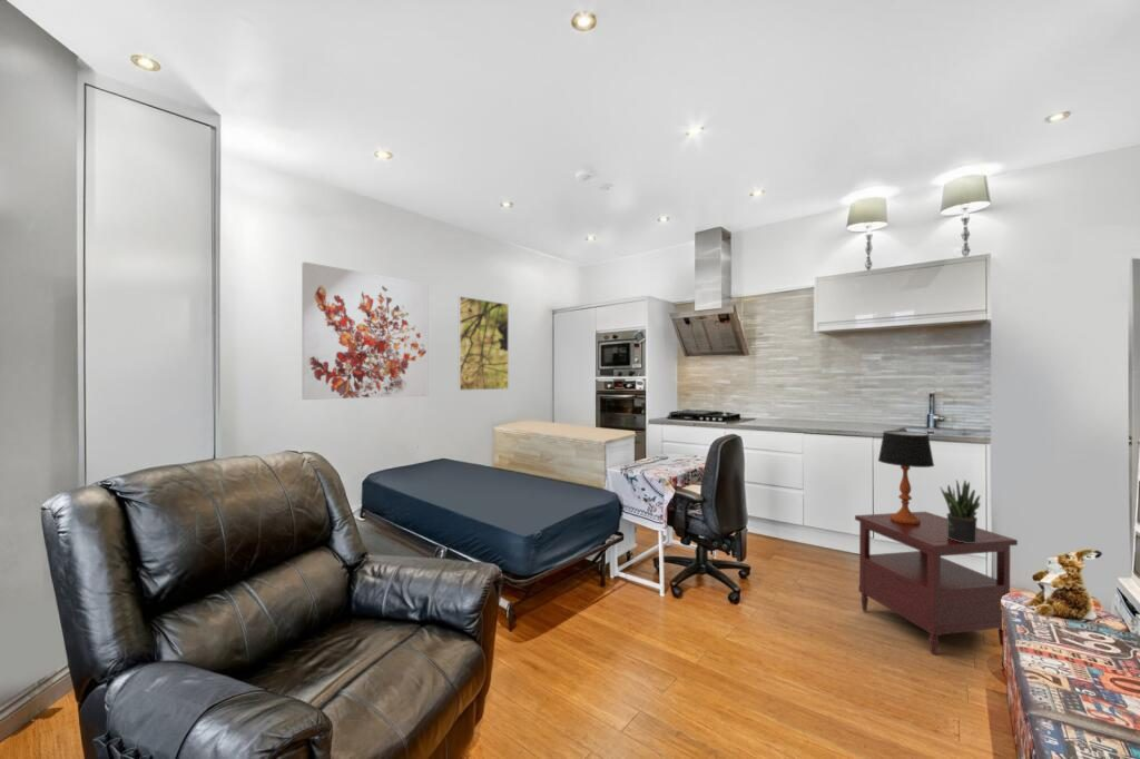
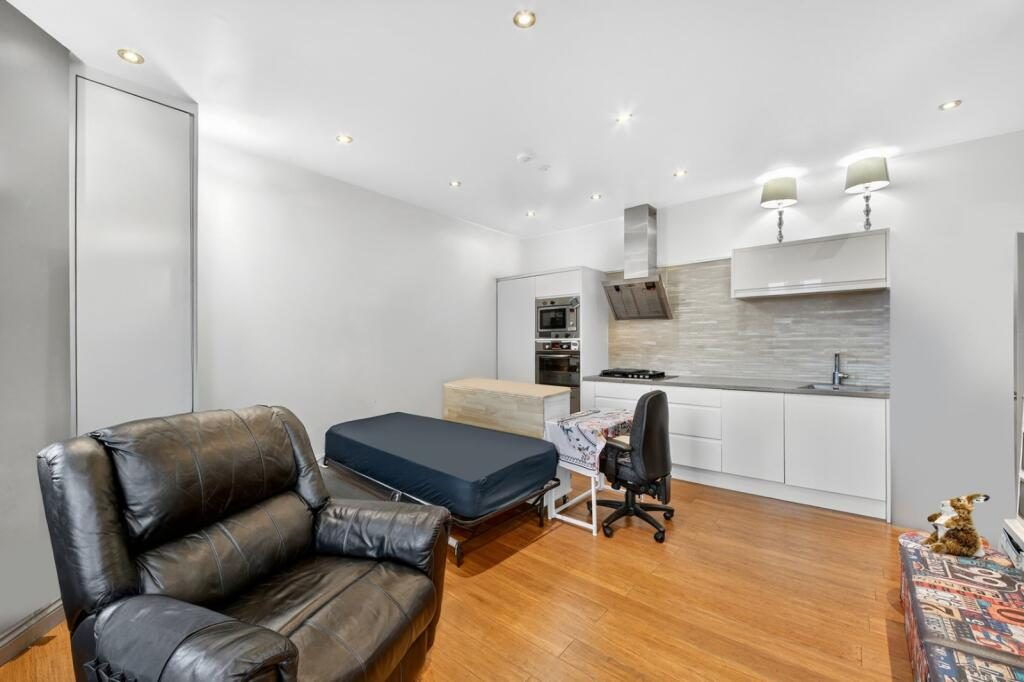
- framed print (484, 345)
- side table (928, 576)
- wall art (371, 335)
- table lamp (905, 476)
- potted plant (959, 509)
